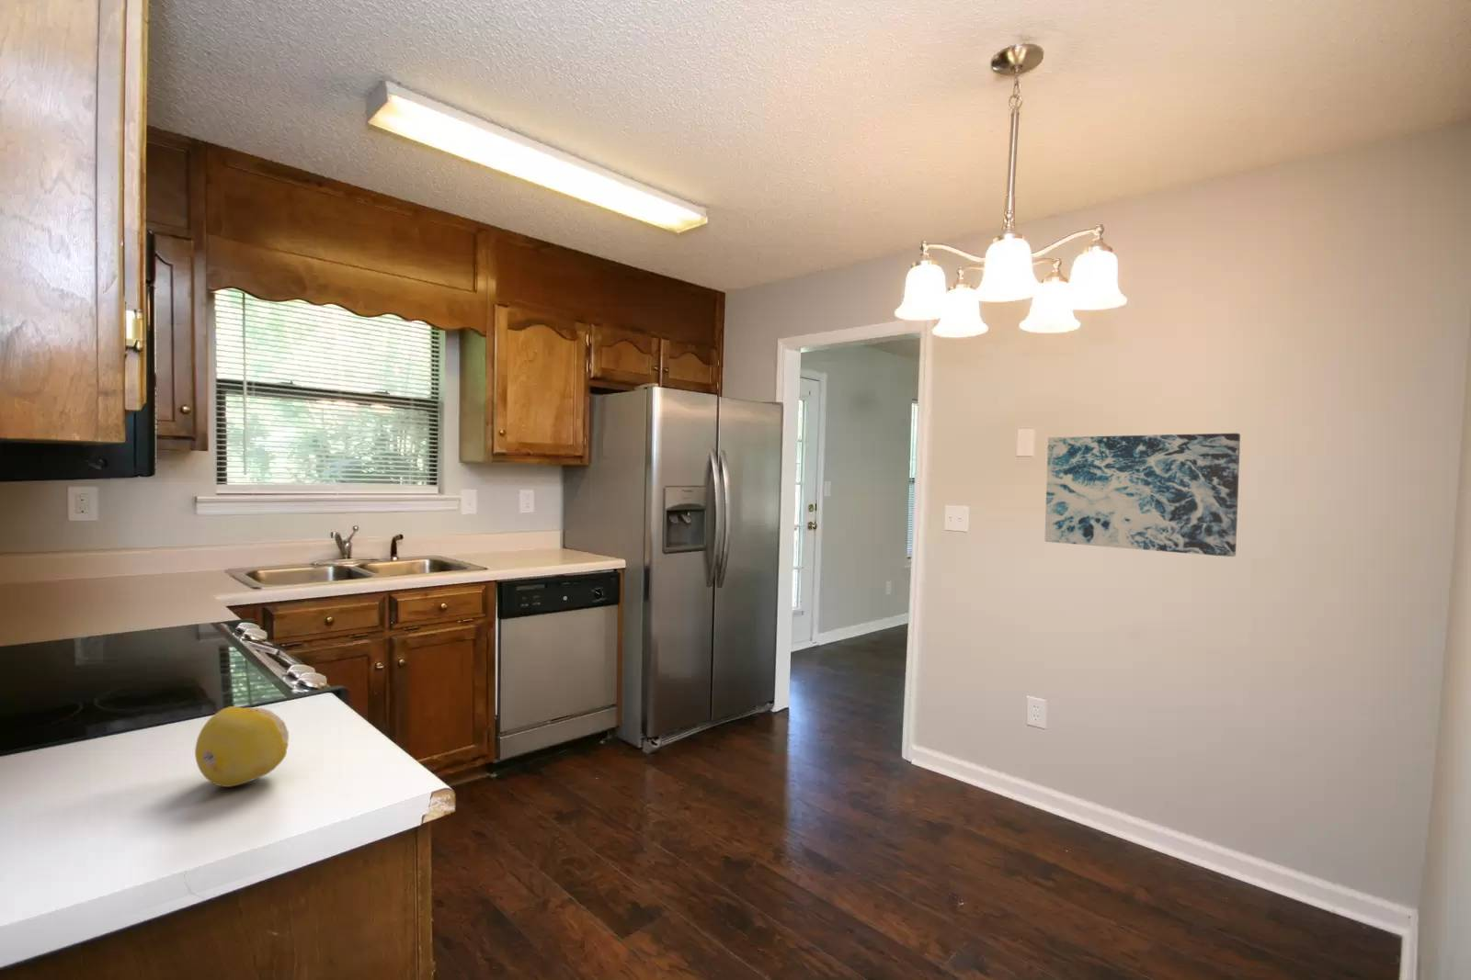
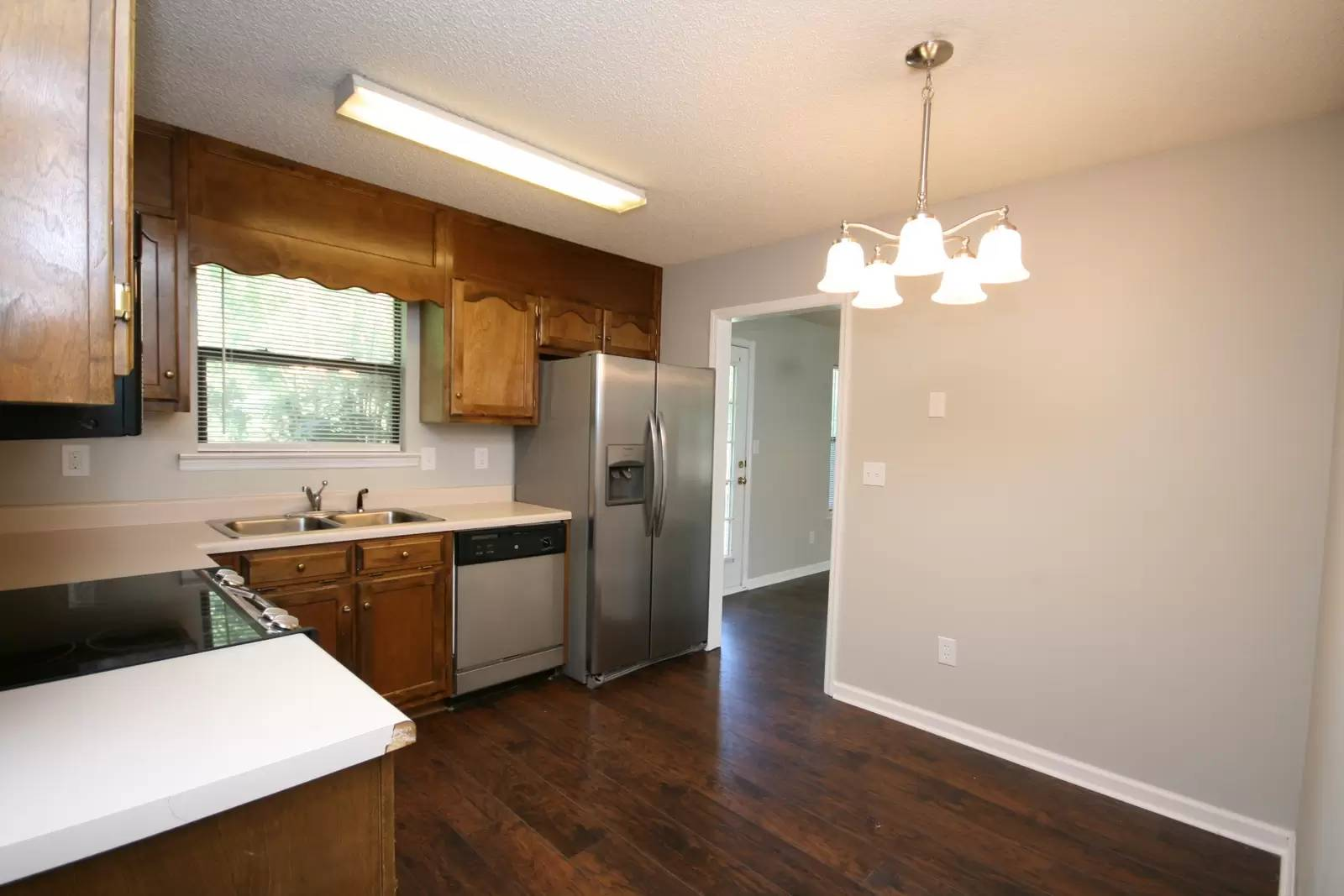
- wall art (1135, 491)
- fruit (243, 743)
